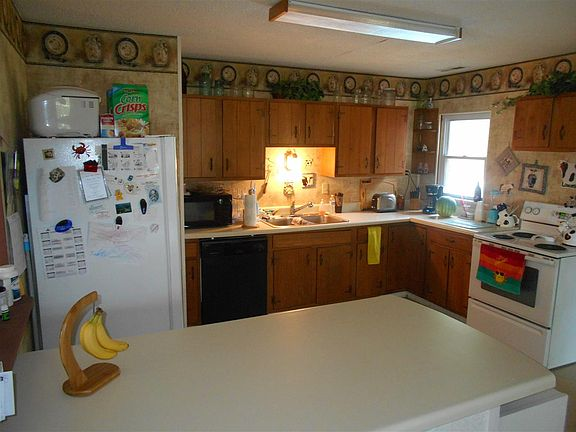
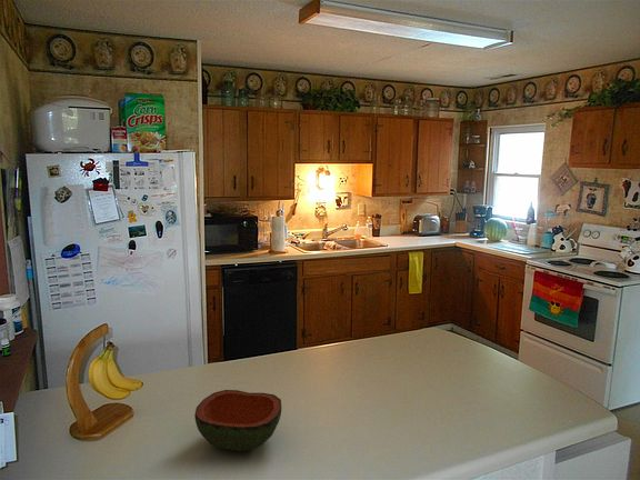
+ bowl (239, 424)
